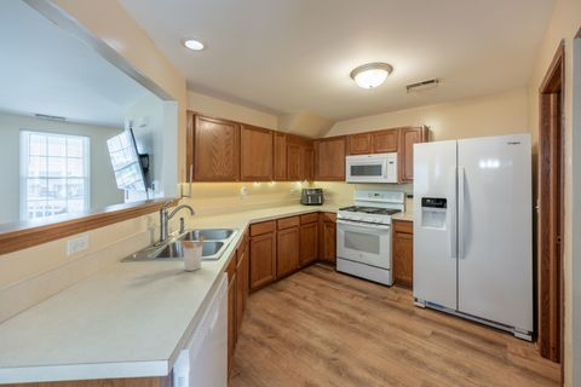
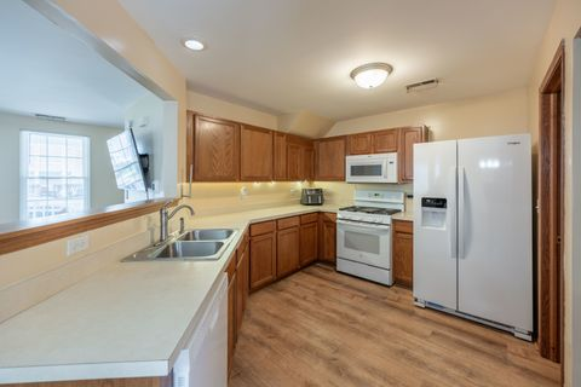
- utensil holder (190, 253)
